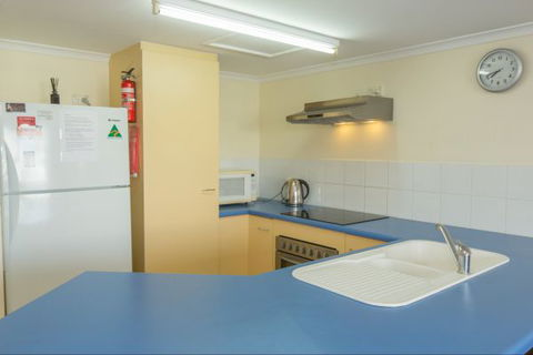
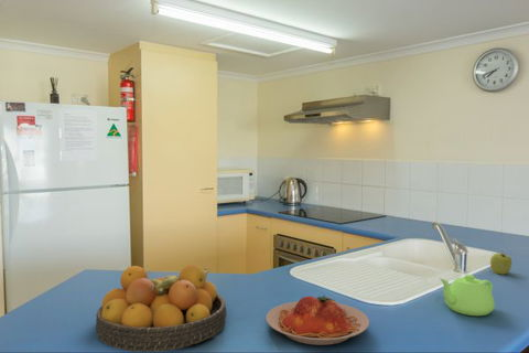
+ apple (500, 261)
+ plate (316, 311)
+ teapot (466, 292)
+ fruit bowl (163, 296)
